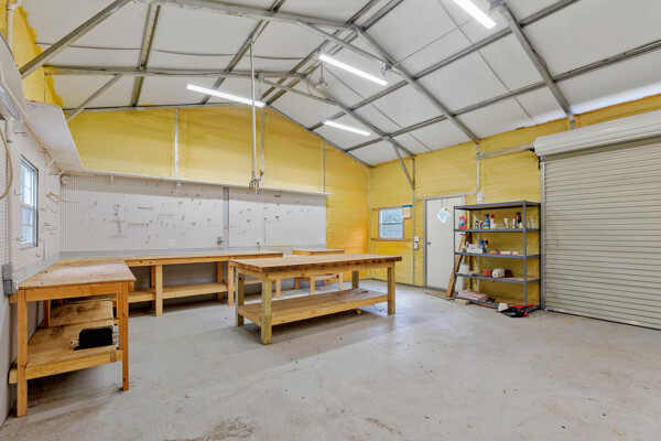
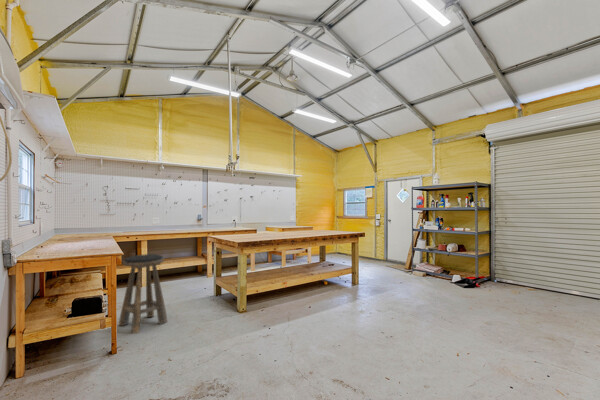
+ stool (146, 290)
